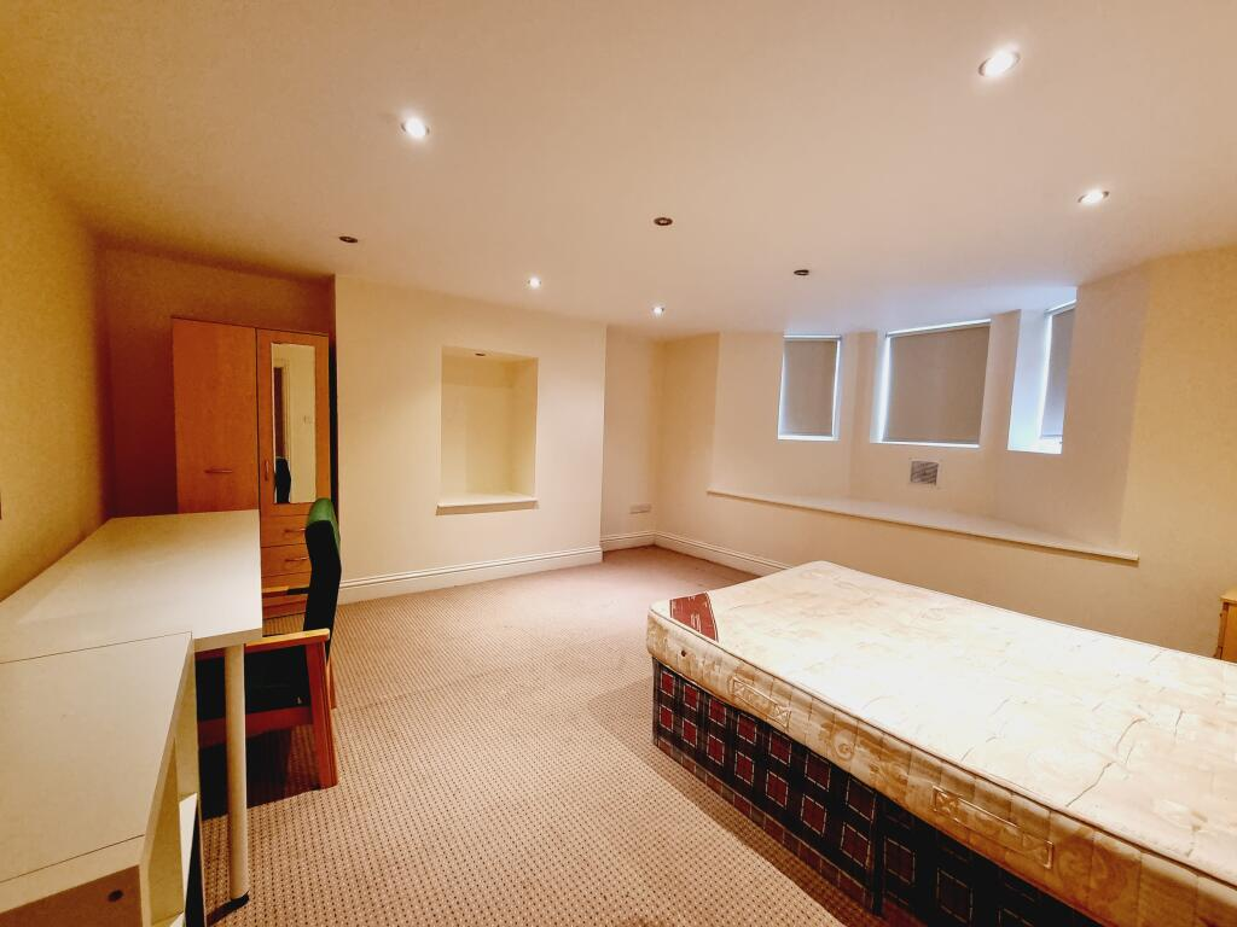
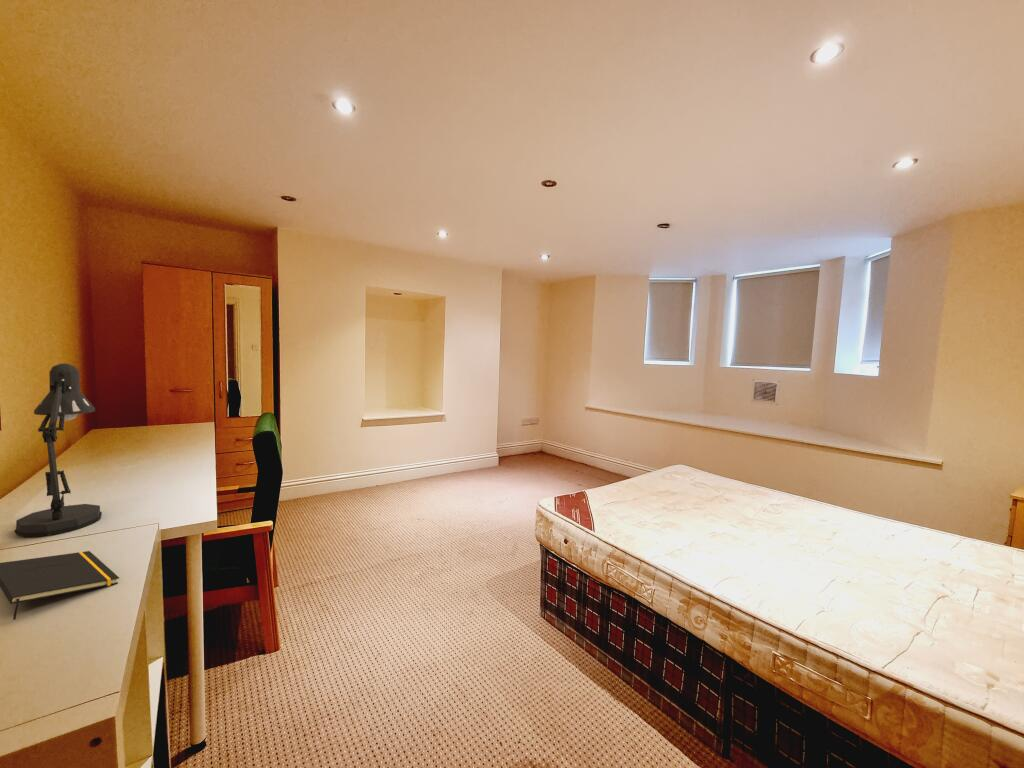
+ desk lamp (56, 439)
+ notepad (55, 573)
